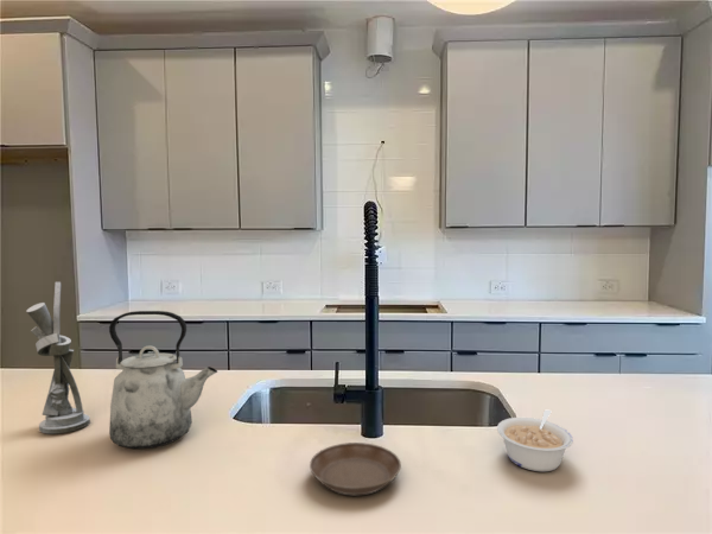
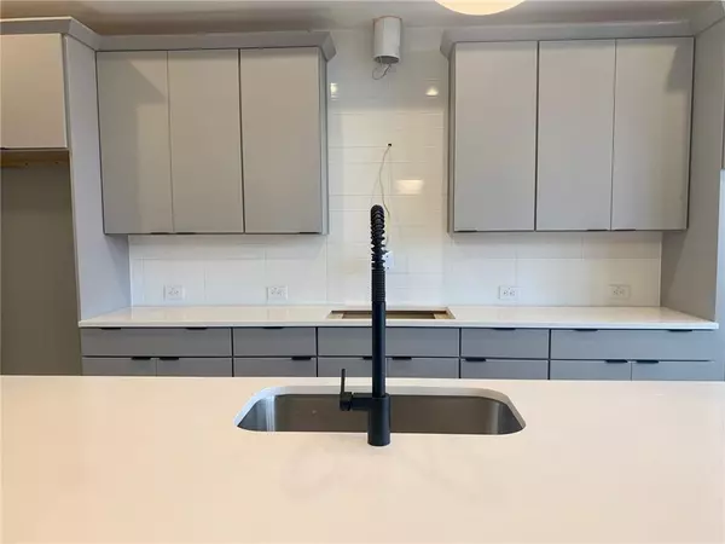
- legume (532, 441)
- kettle (164, 375)
- utensil holder (59, 355)
- saucer (355, 470)
